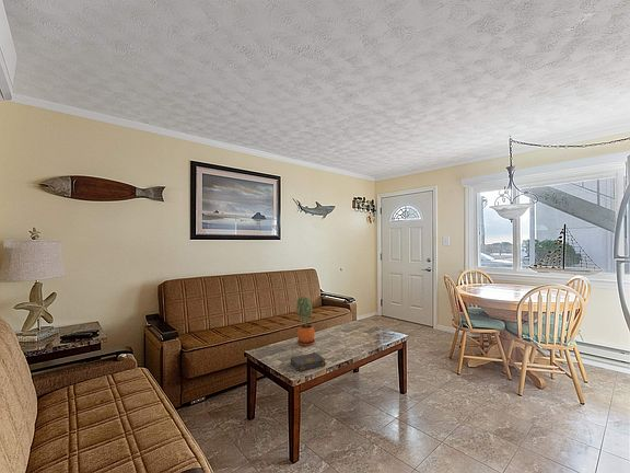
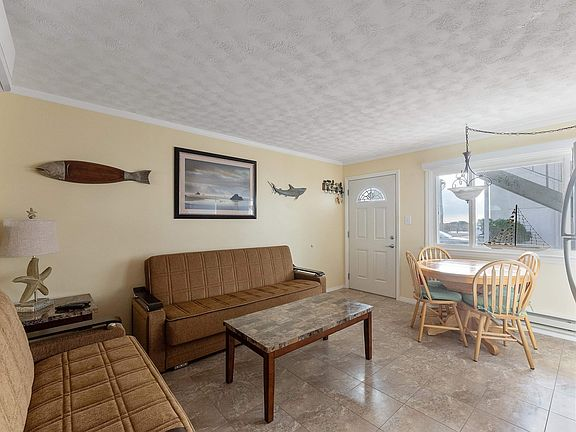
- book (307, 360)
- potted plant (305, 320)
